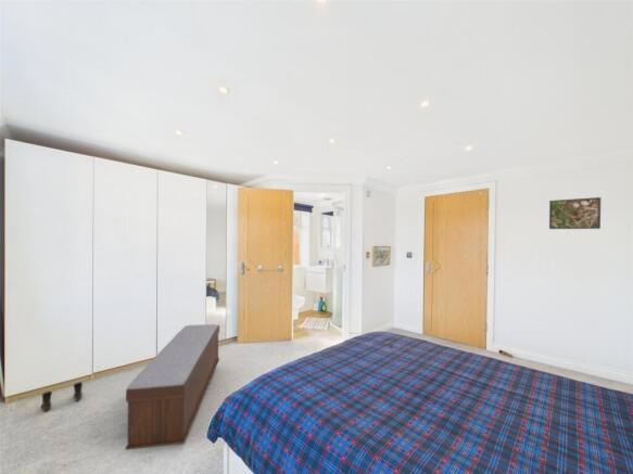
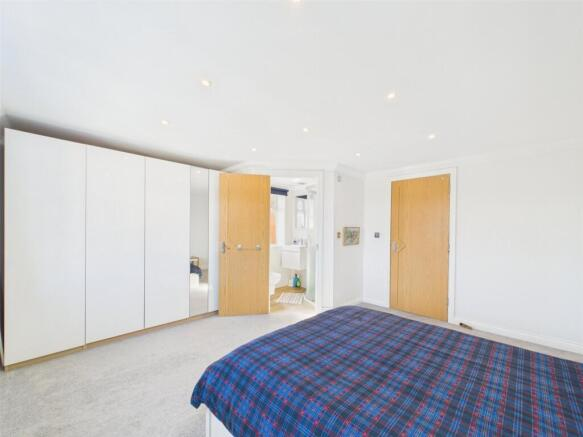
- boots (73, 395)
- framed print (573, 214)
- bench (183, 371)
